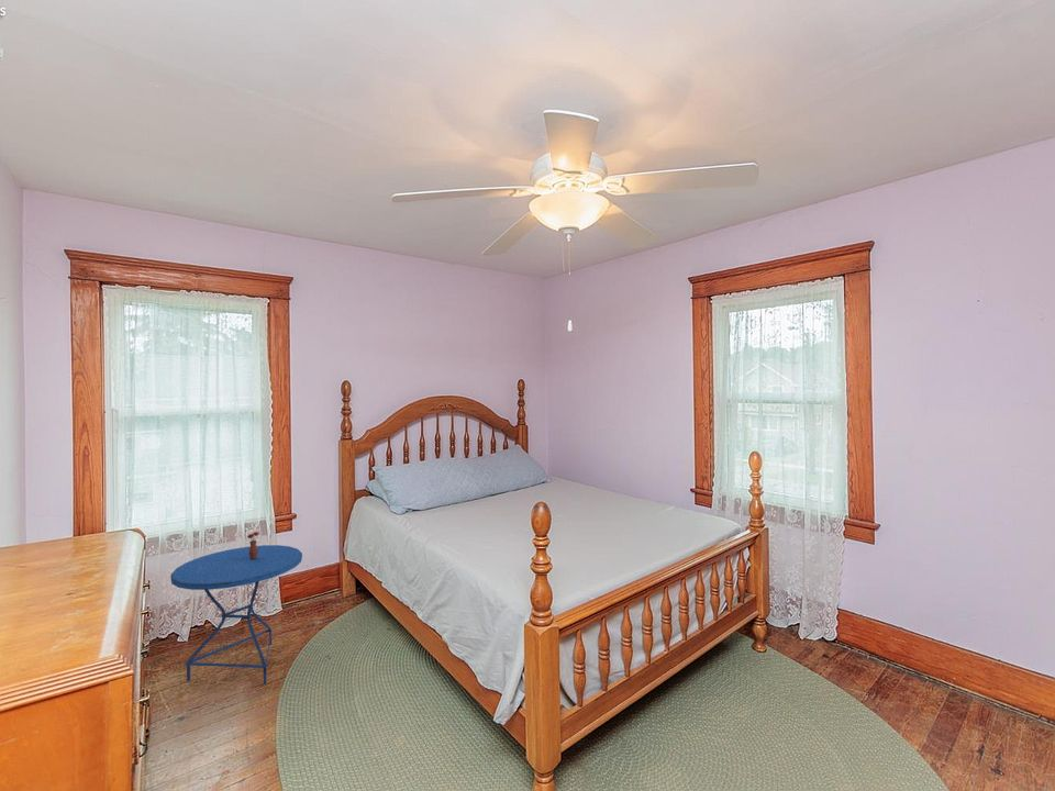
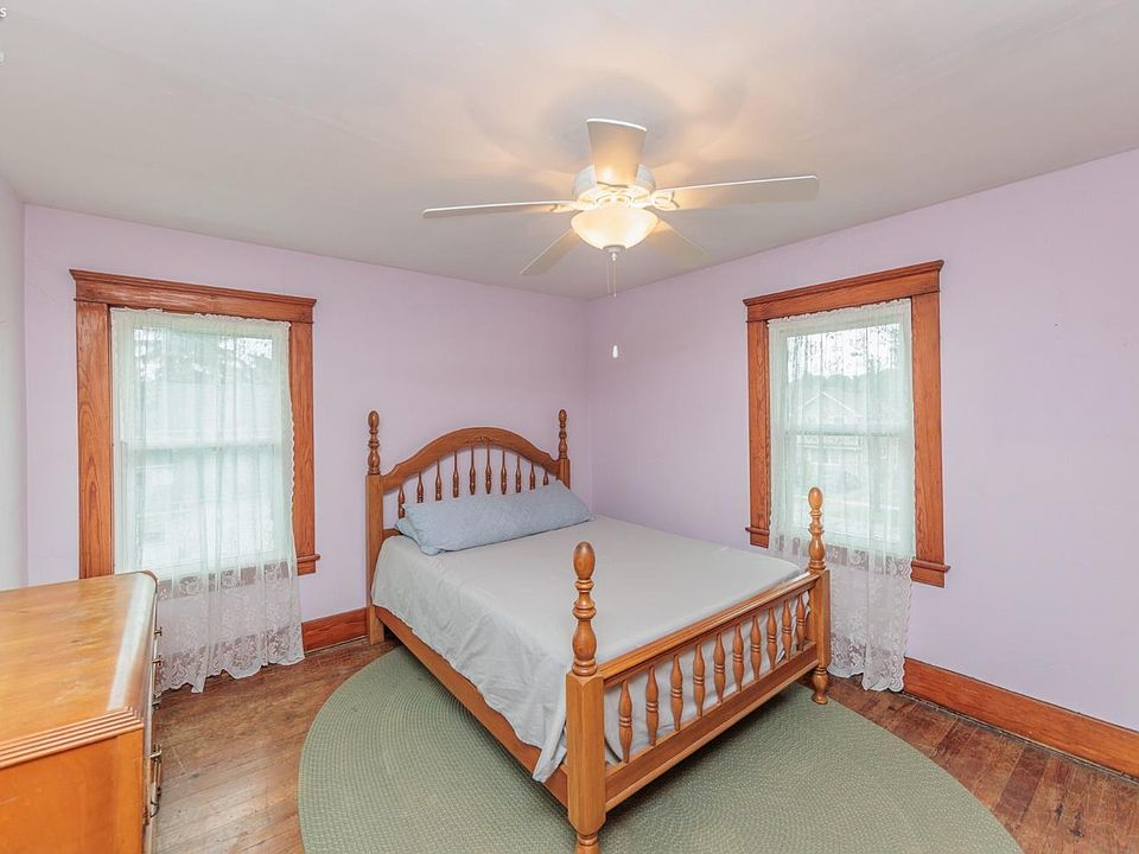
- side table (244, 606)
